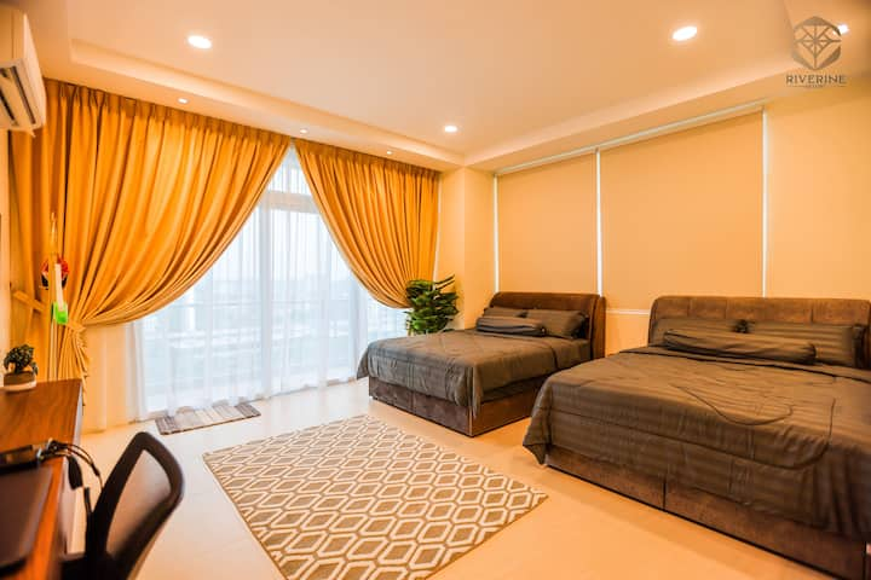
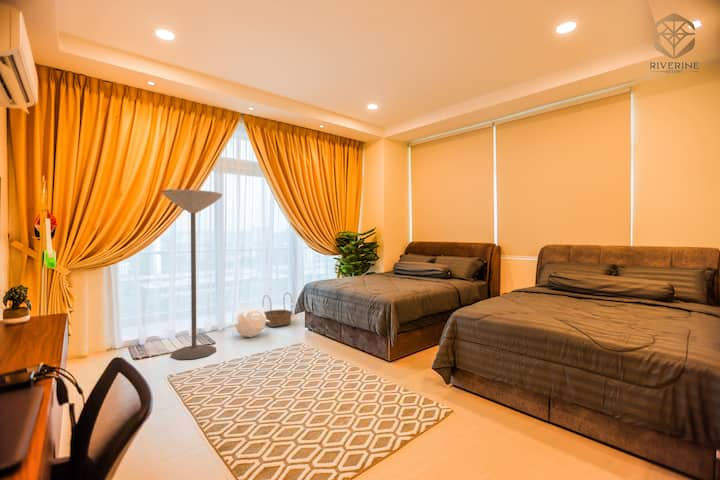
+ floor lamp (193, 272)
+ pouf (249, 319)
+ basket (277, 310)
